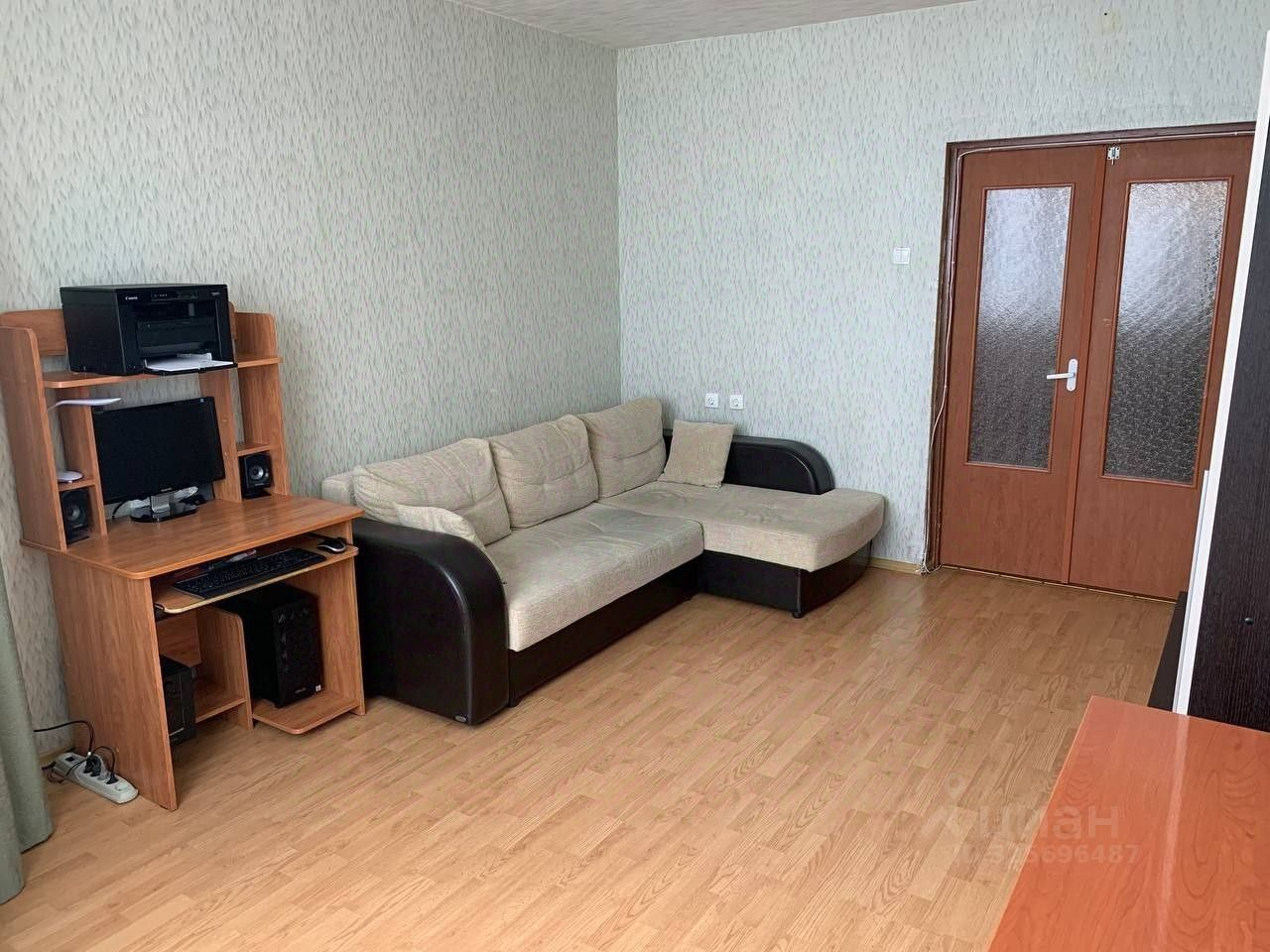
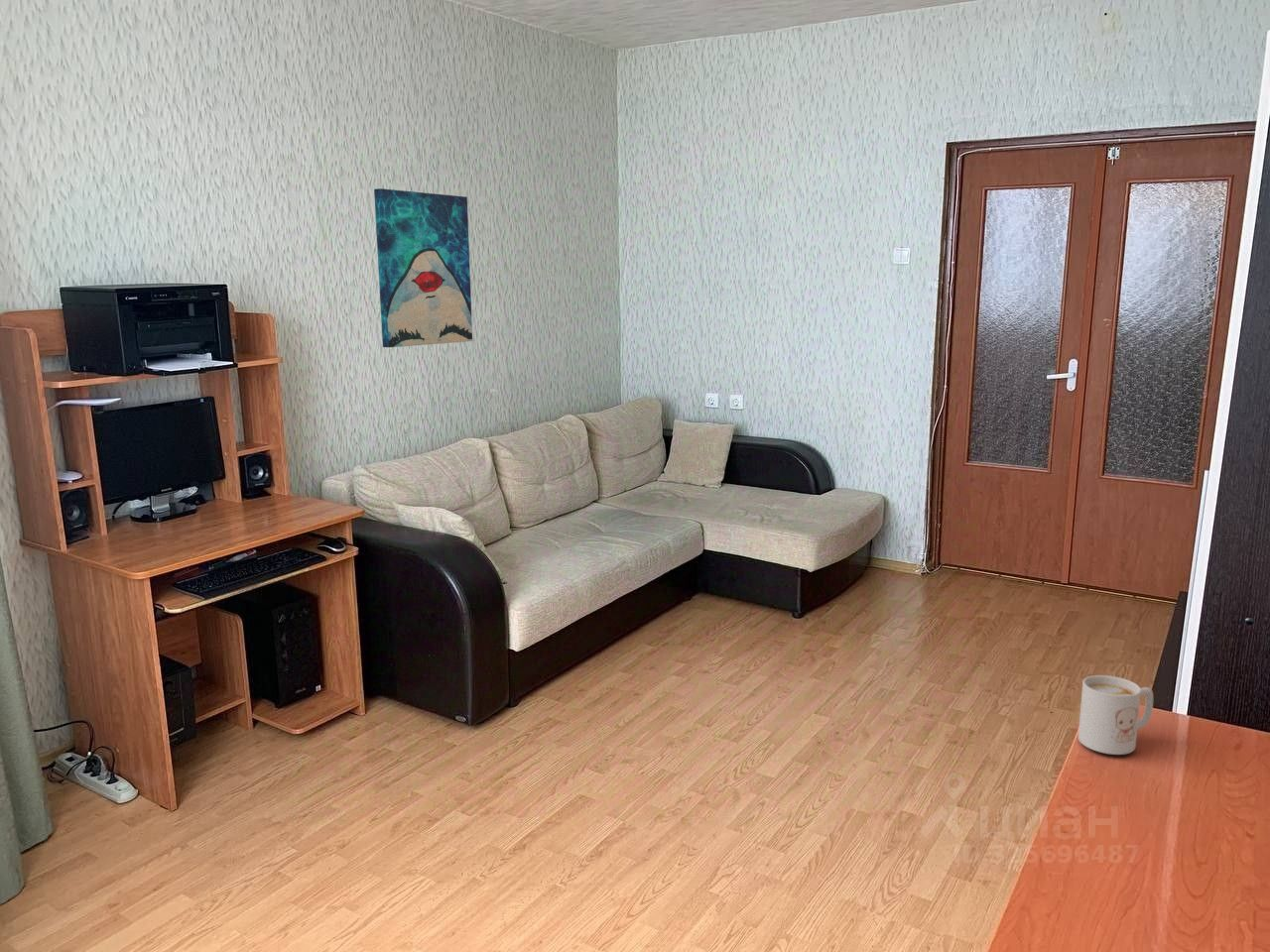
+ mug (1119, 712)
+ wall art (426, 269)
